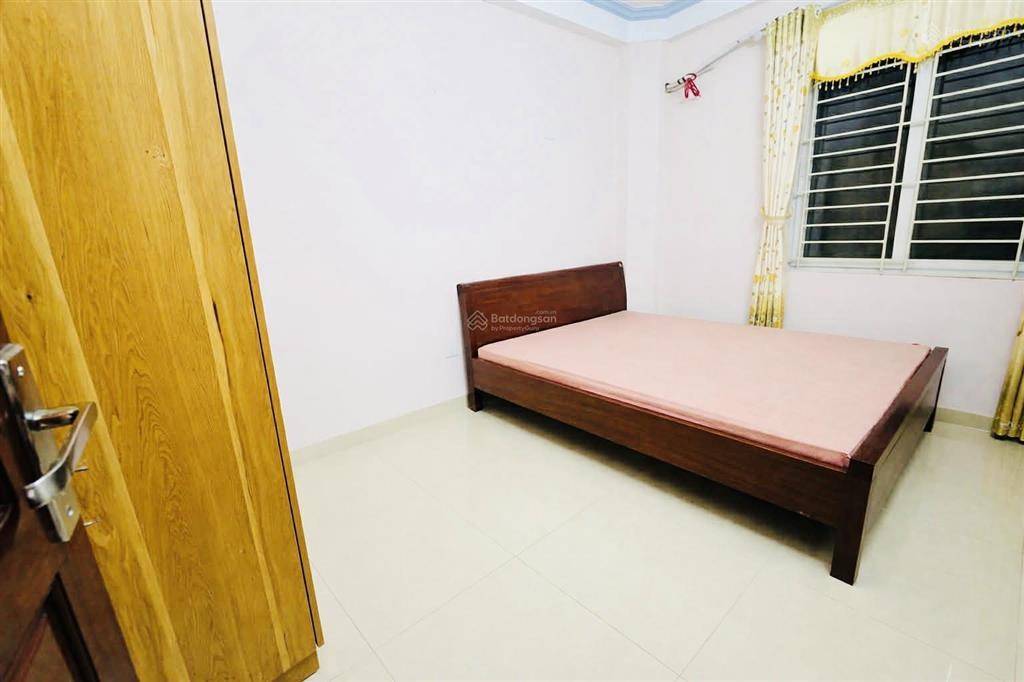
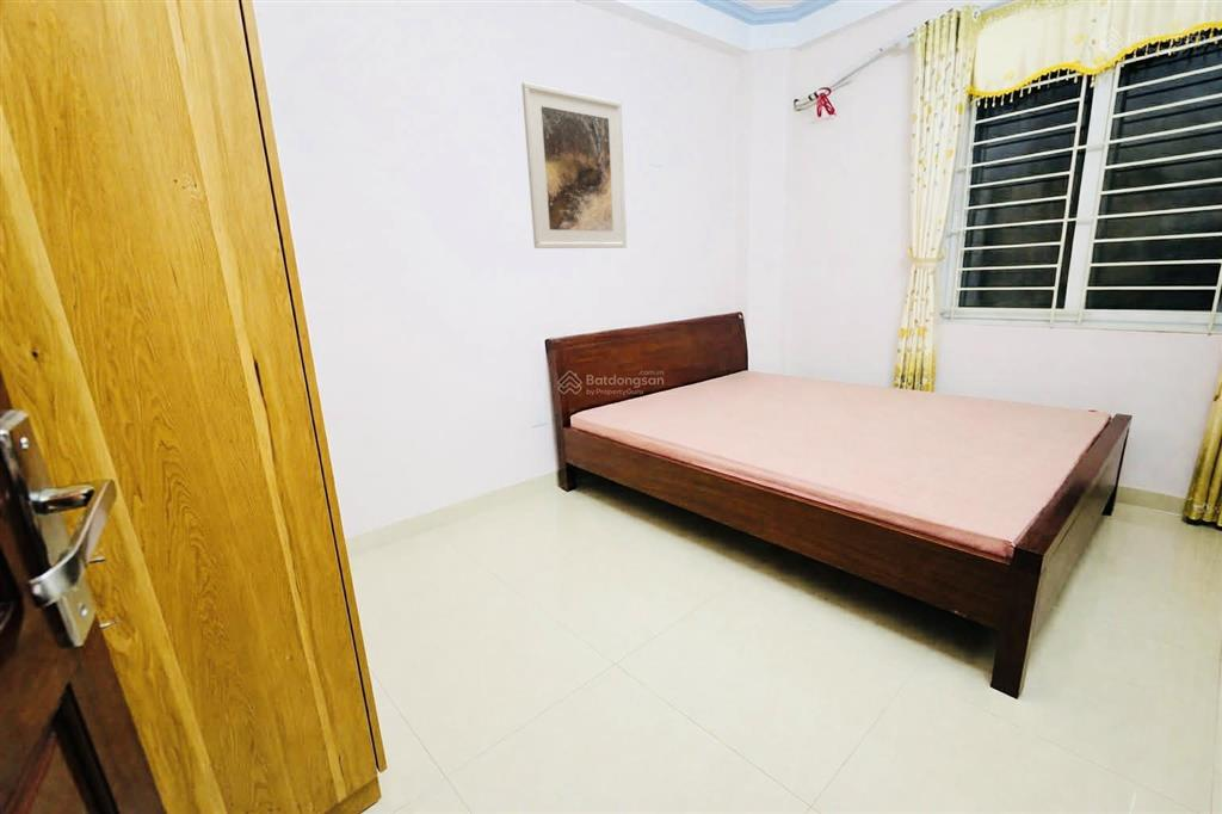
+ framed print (579, 173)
